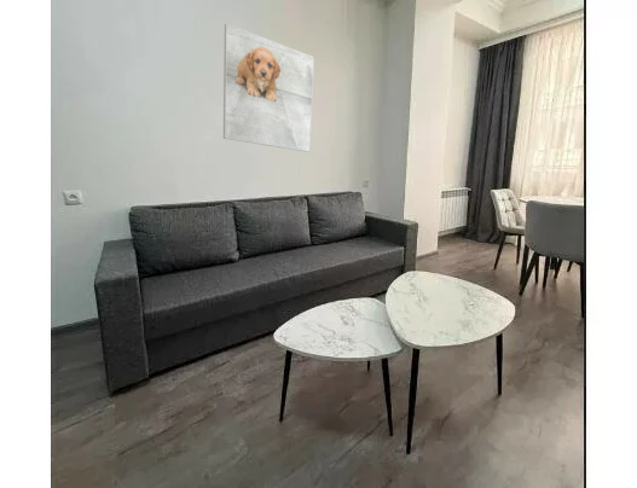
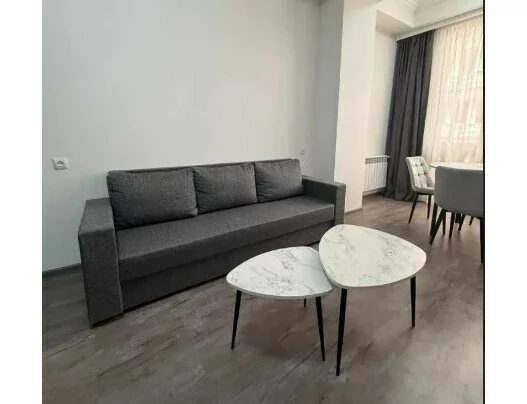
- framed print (271, 94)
